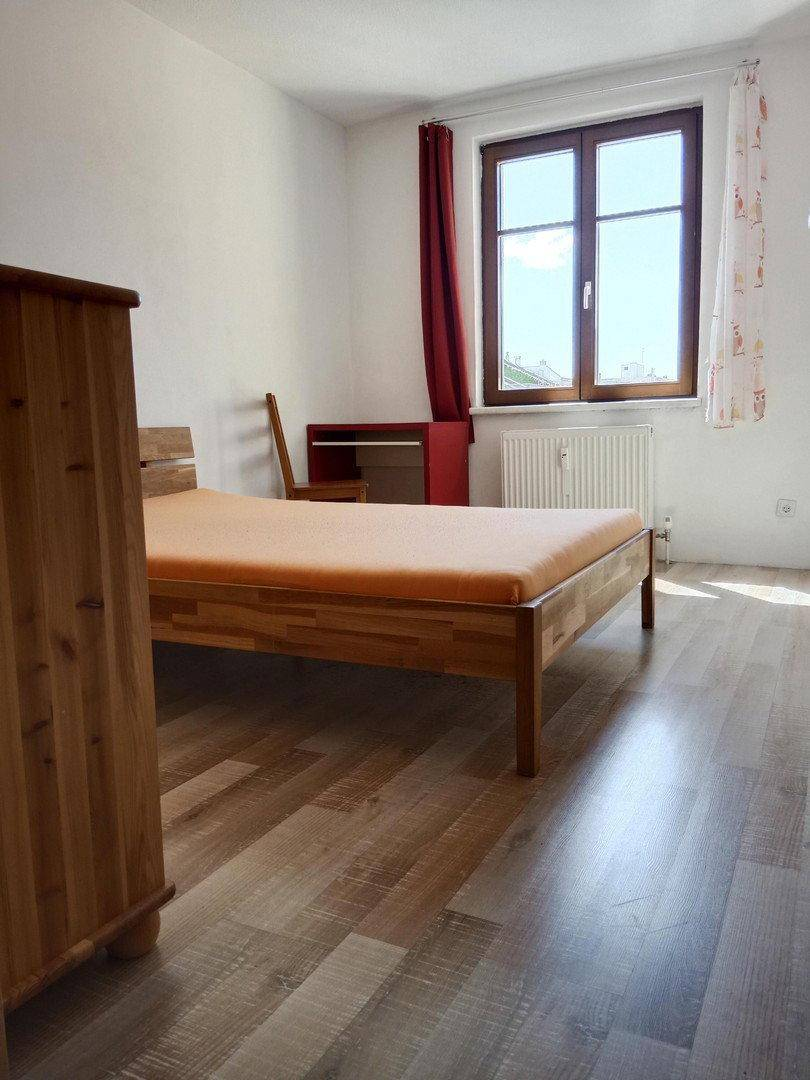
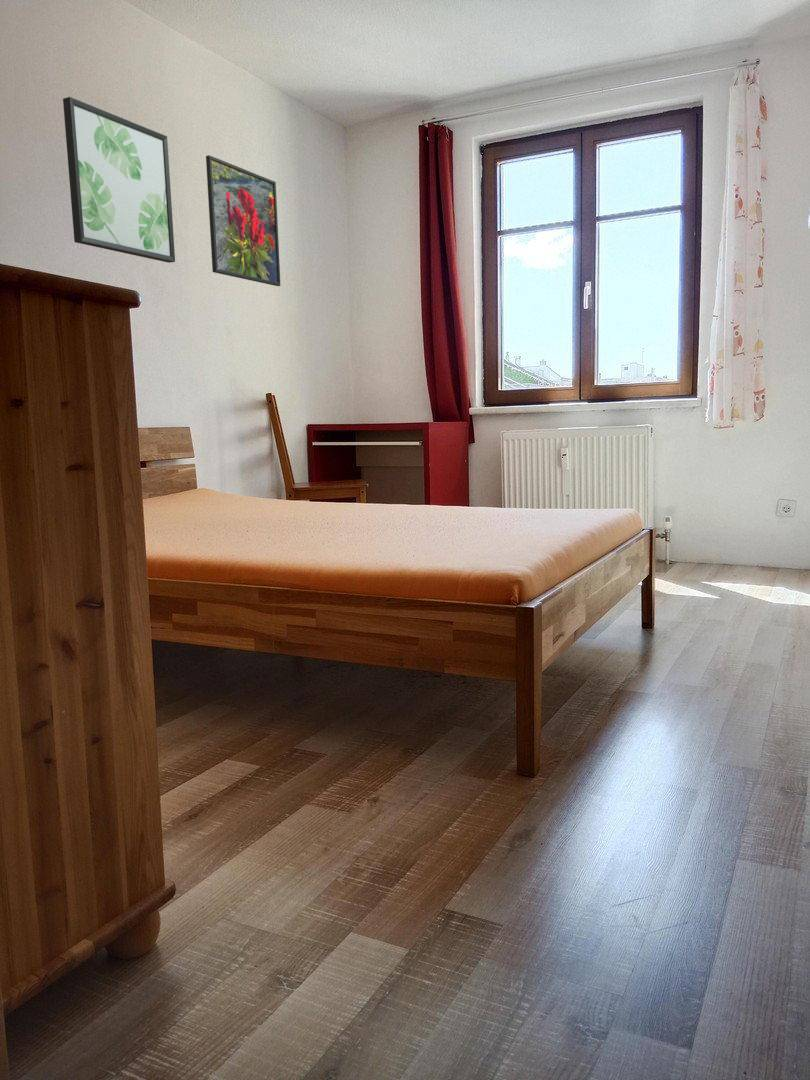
+ wall art (123, 186)
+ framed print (245, 224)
